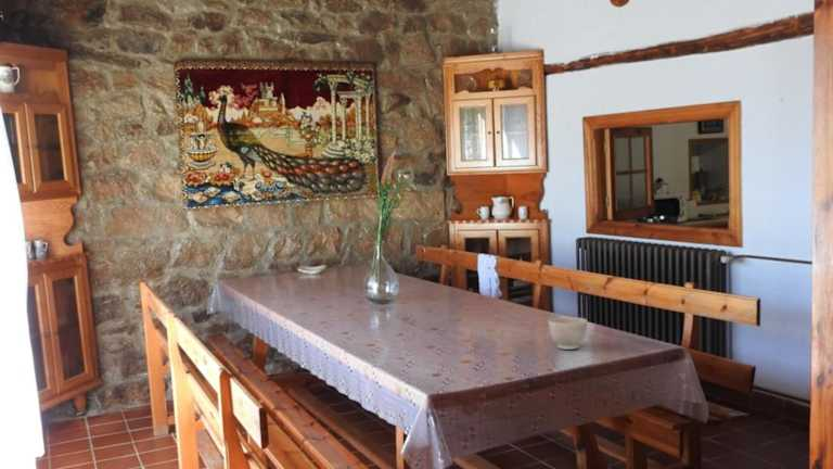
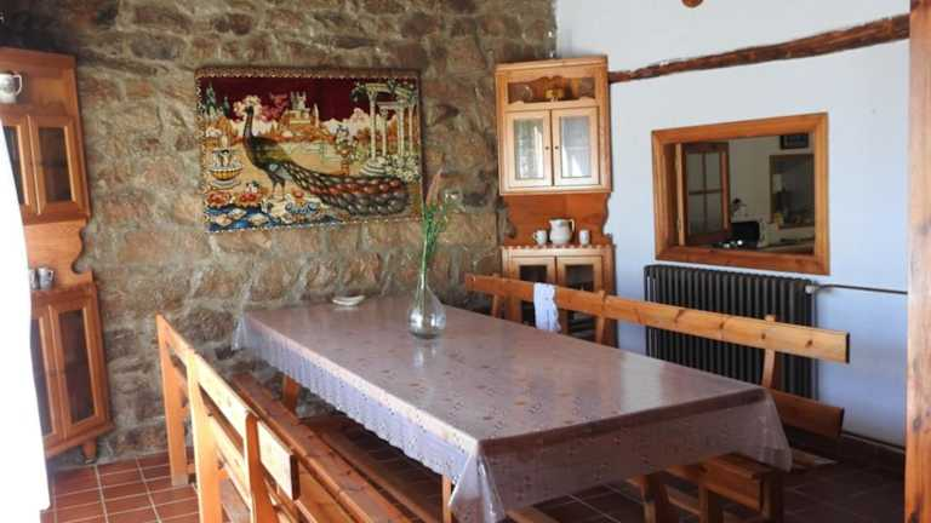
- bowl (568, 333)
